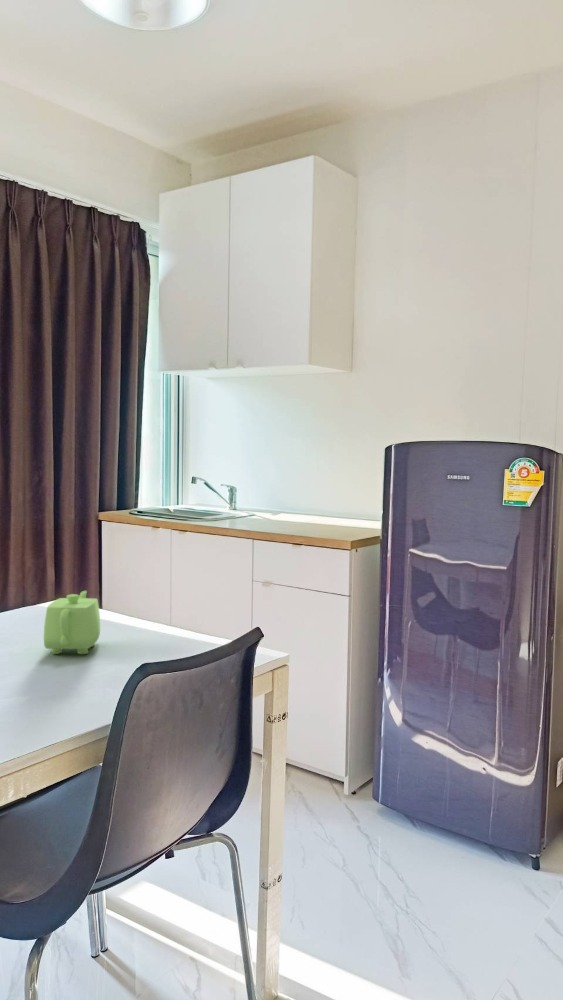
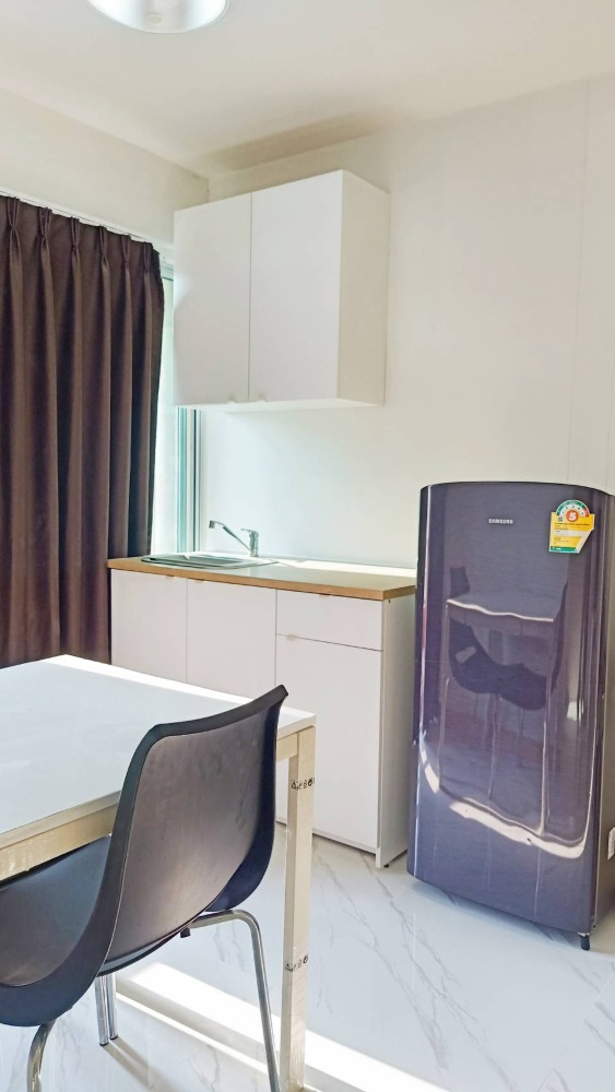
- teapot (74, 620)
